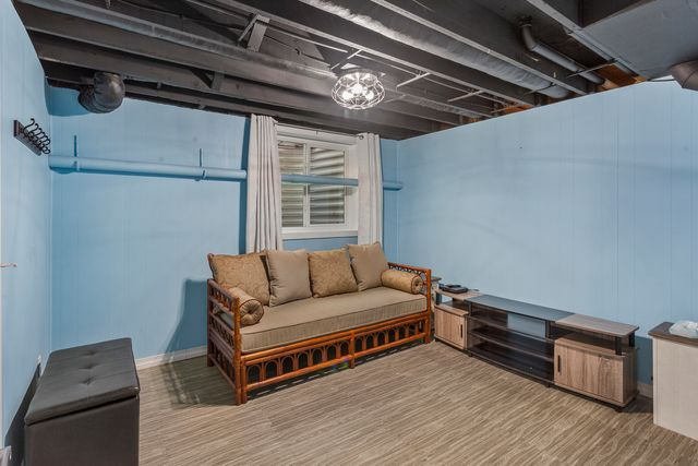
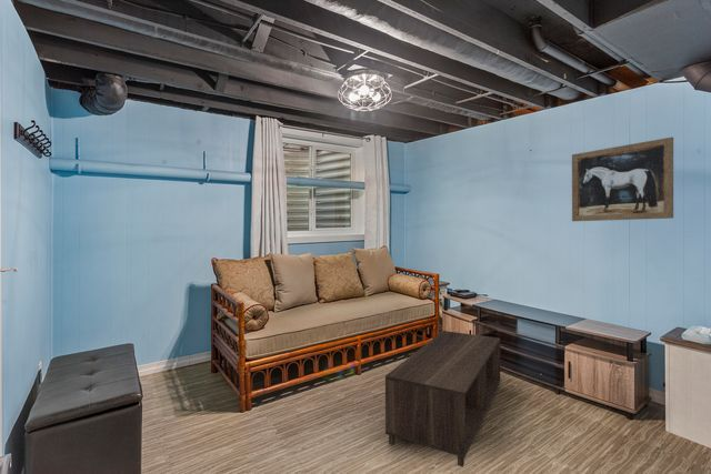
+ wall art (618, 183)
+ coffee table (451, 383)
